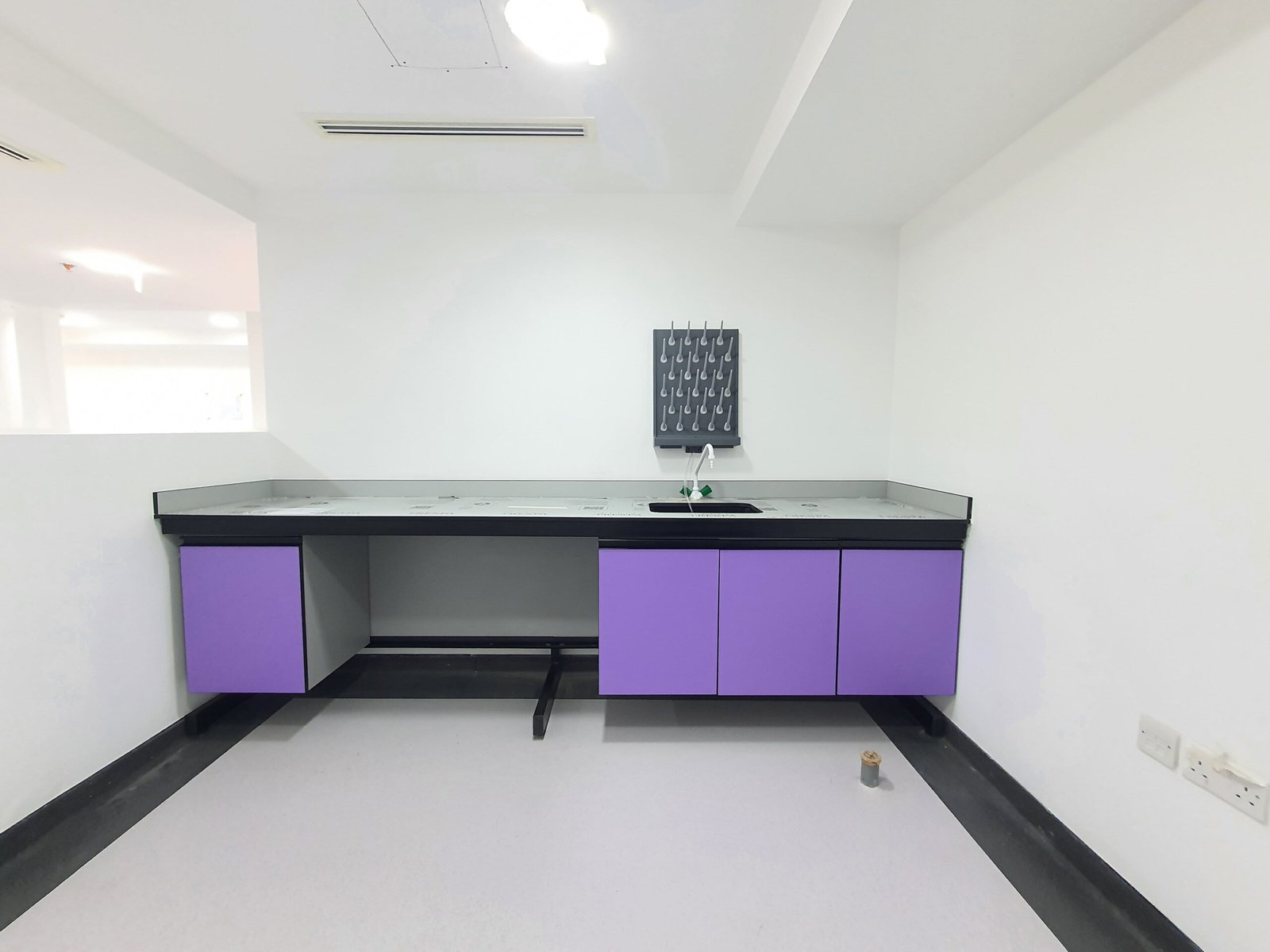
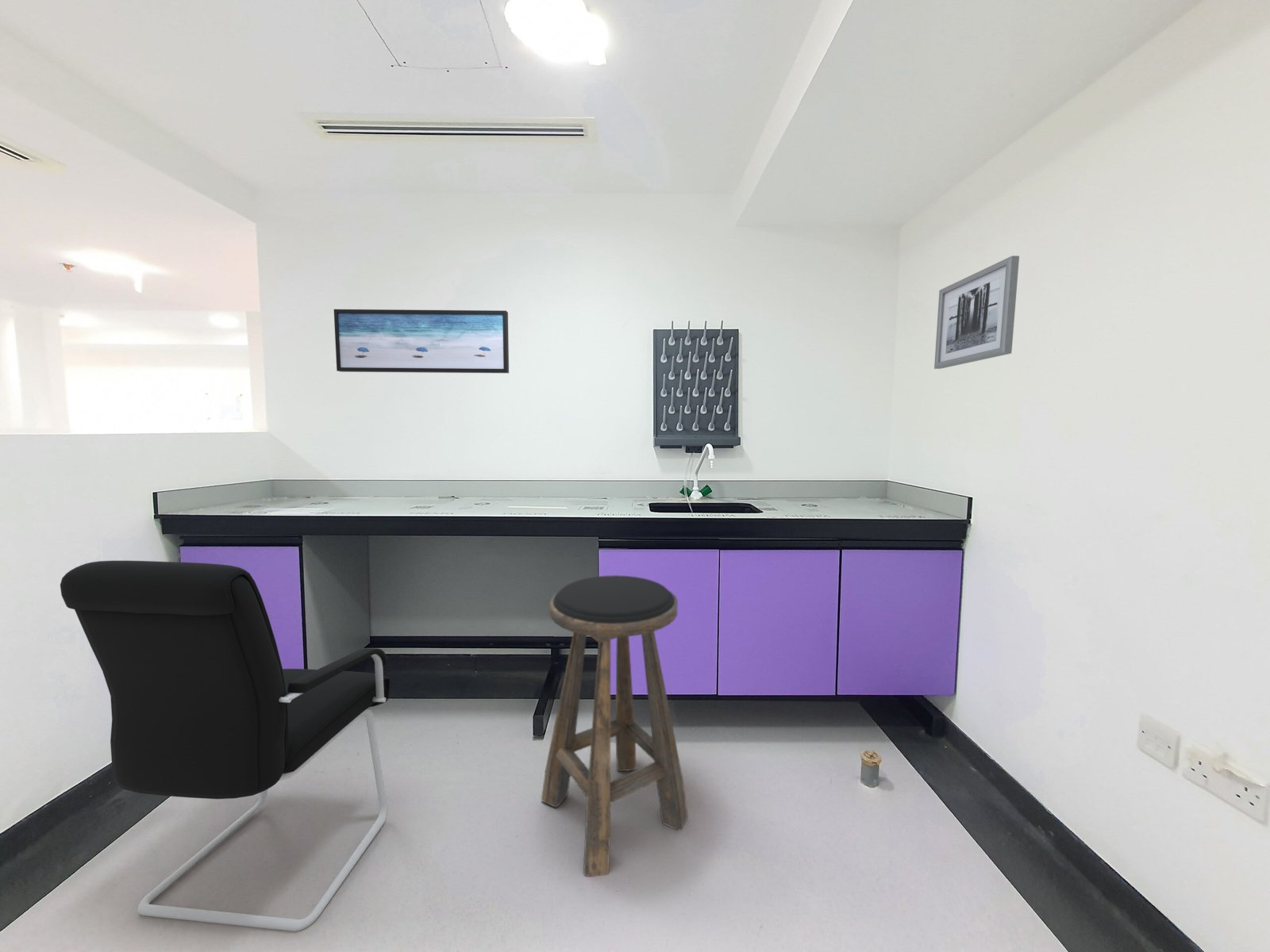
+ wall art (422, 341)
+ office chair (260, 708)
+ wall art (972, 318)
+ stool (616, 702)
